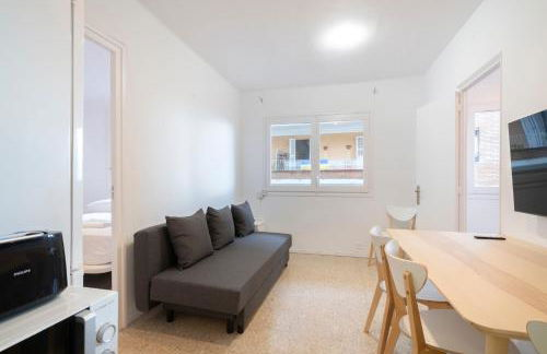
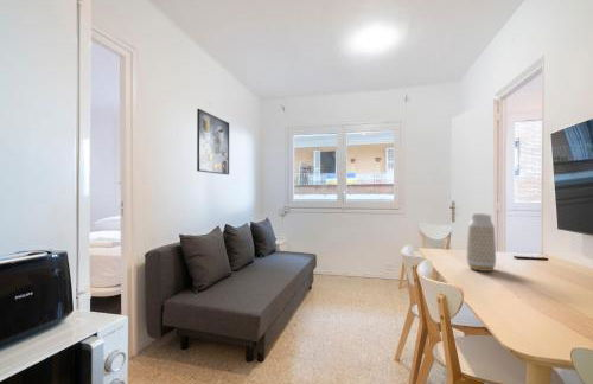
+ vase (480, 241)
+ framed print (215, 145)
